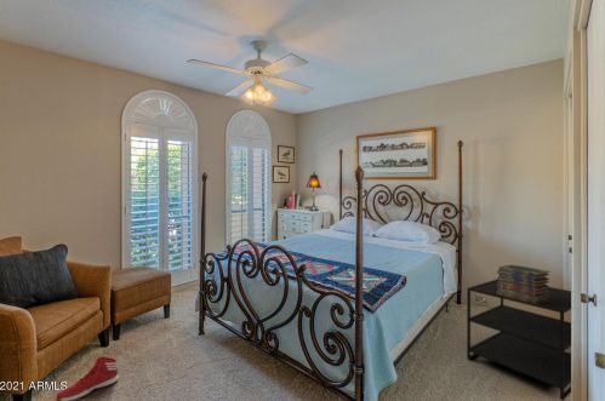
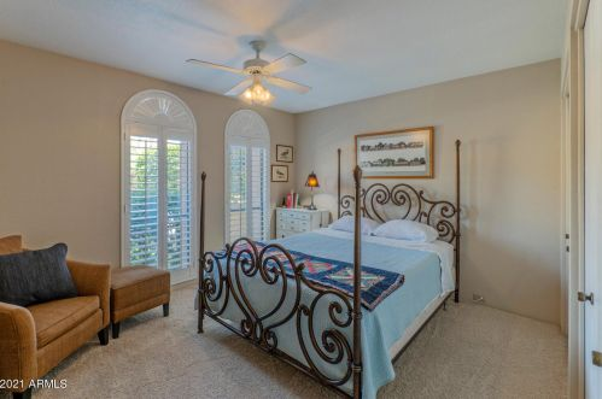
- sneaker (89, 374)
- side table (526, 327)
- book stack (523, 282)
